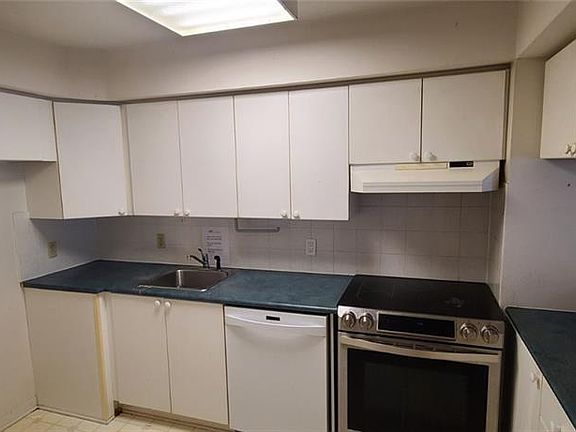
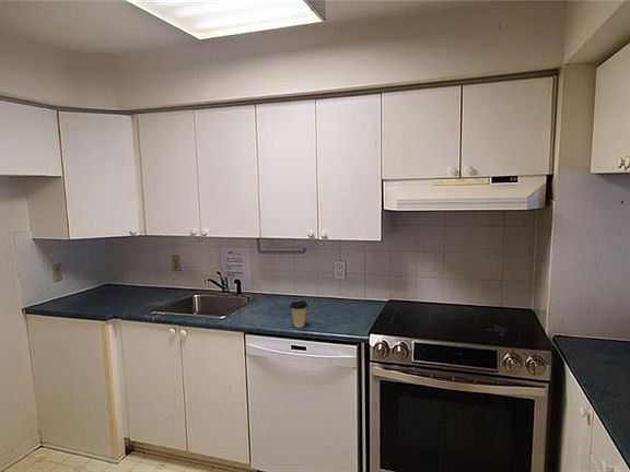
+ coffee cup (299, 314)
